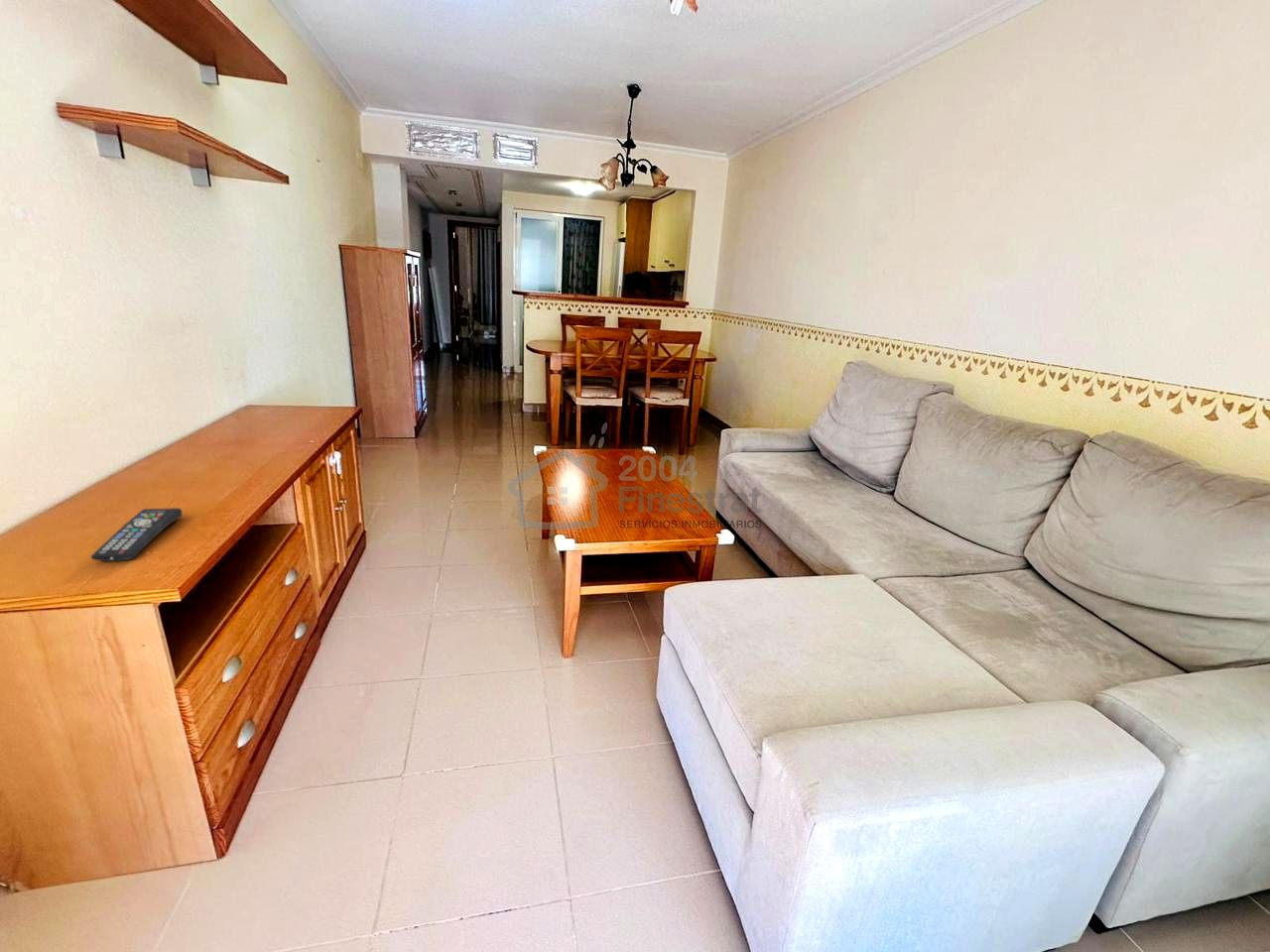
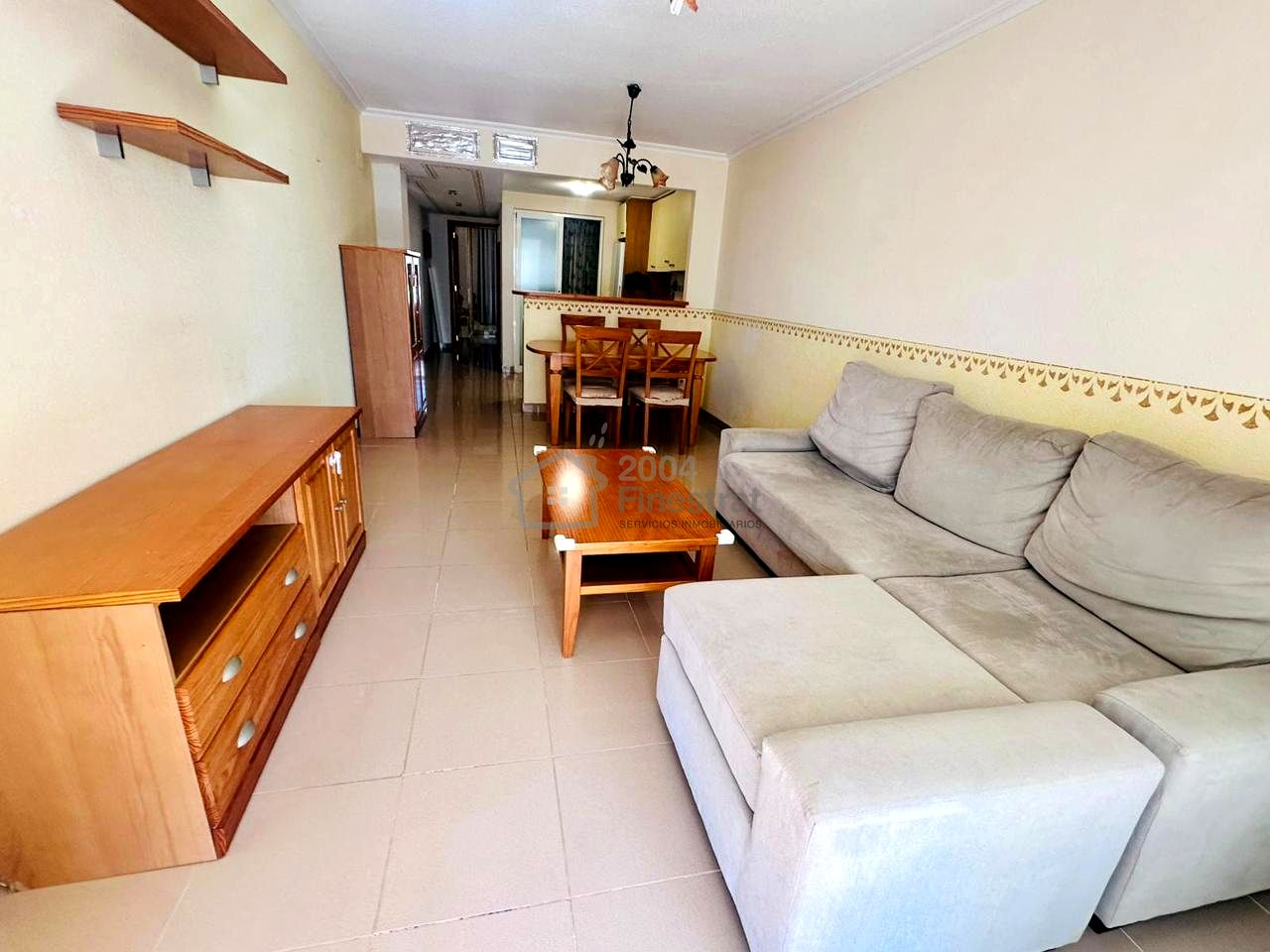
- remote control (141, 531)
